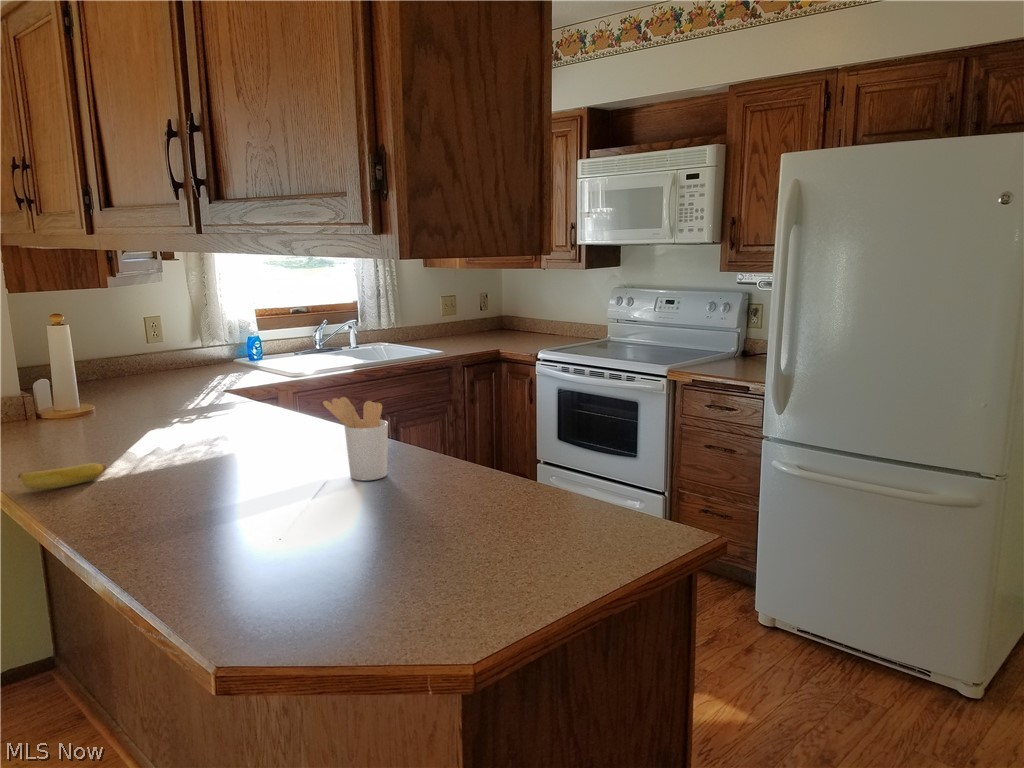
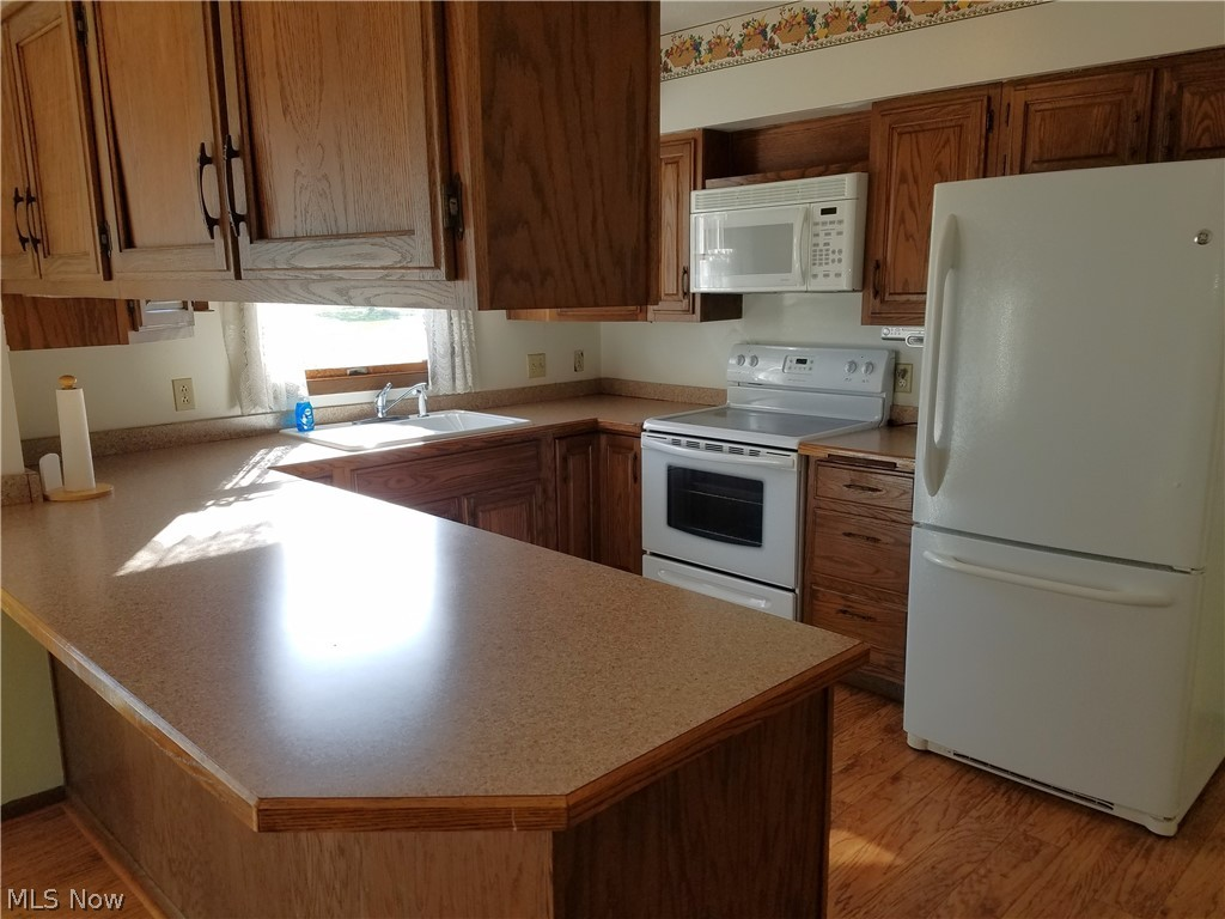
- banana (63, 474)
- utensil holder (357, 436)
